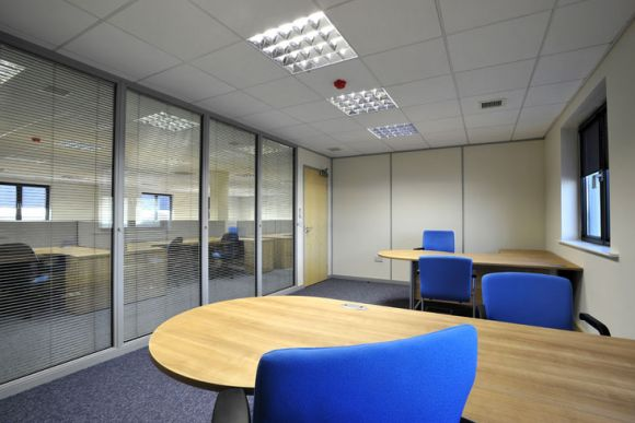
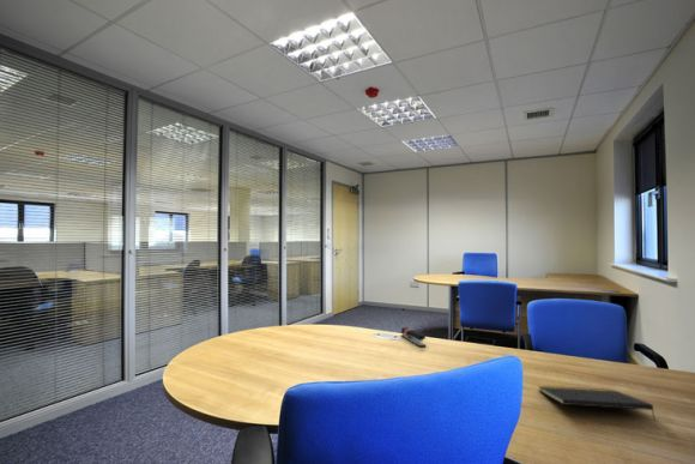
+ notepad (590, 396)
+ stapler (412, 335)
